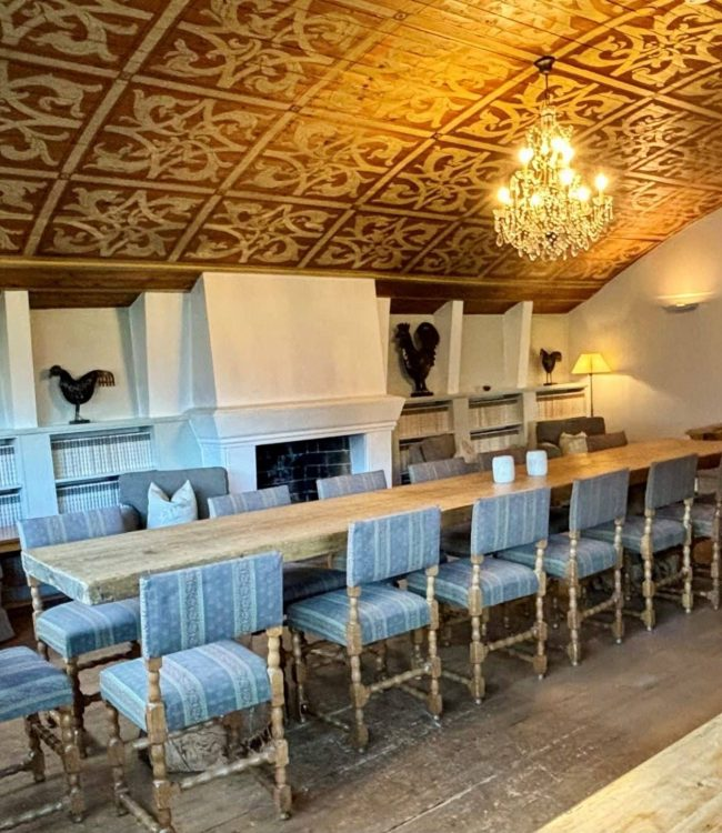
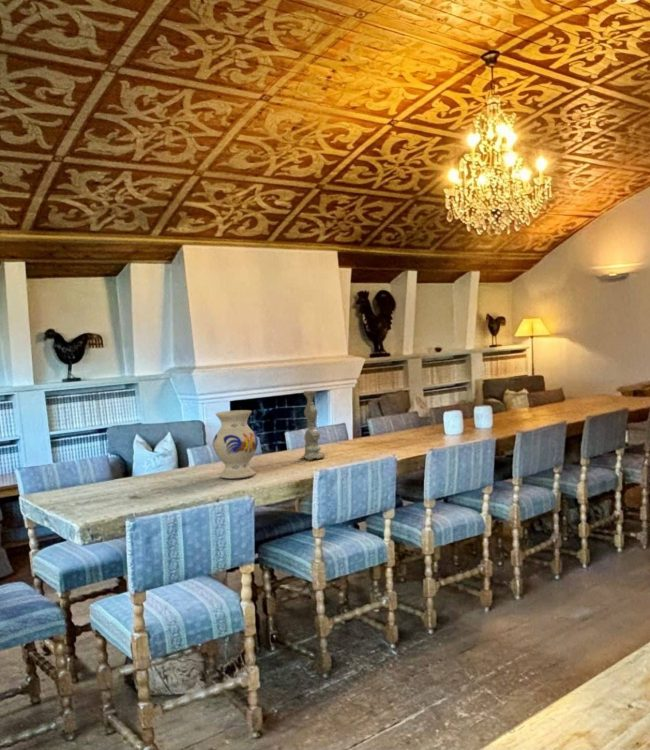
+ candlestick (309, 424)
+ vase (235, 444)
